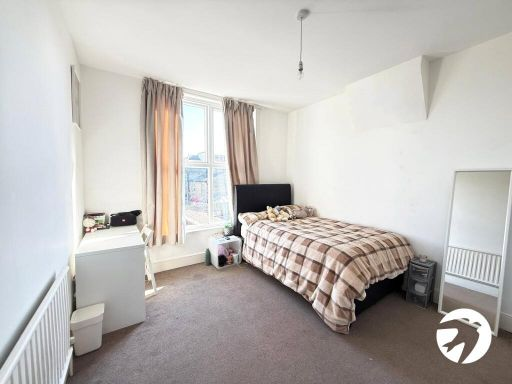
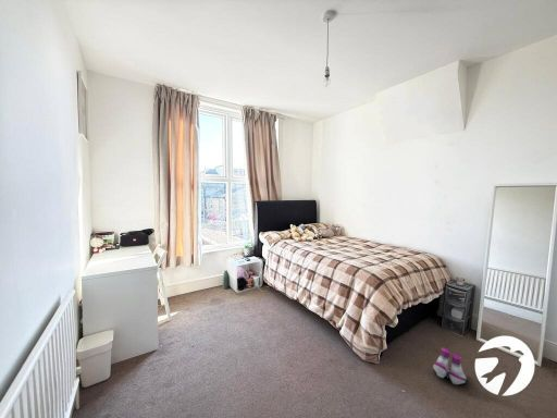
+ boots (451, 364)
